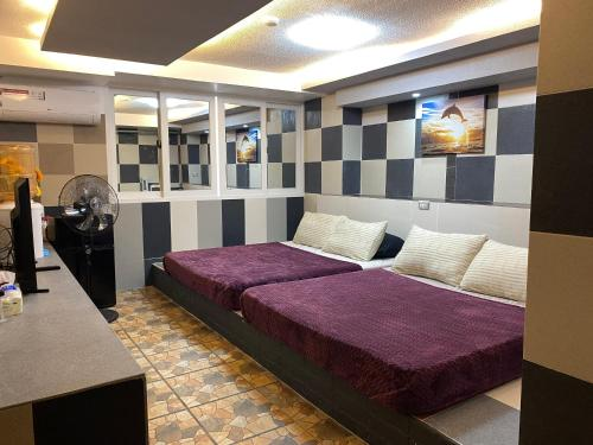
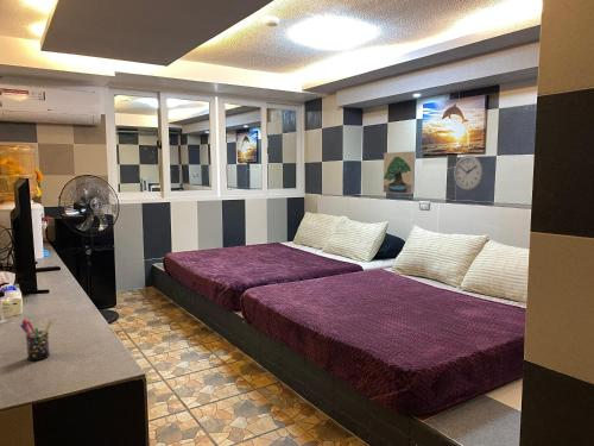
+ wall clock (467, 172)
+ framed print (398, 172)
+ pen holder (36, 338)
